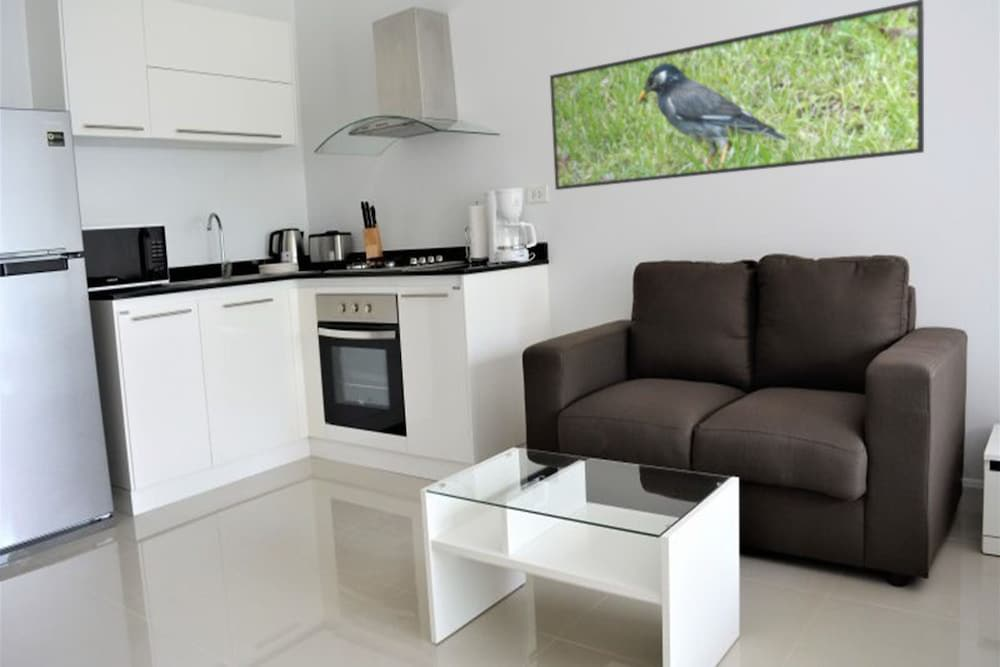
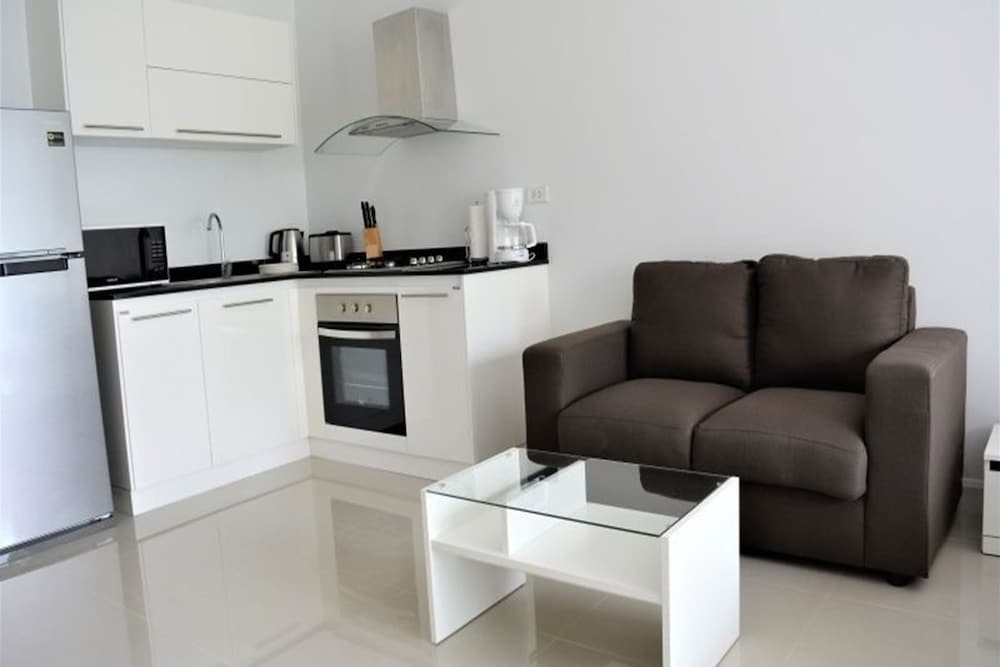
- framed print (712, 108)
